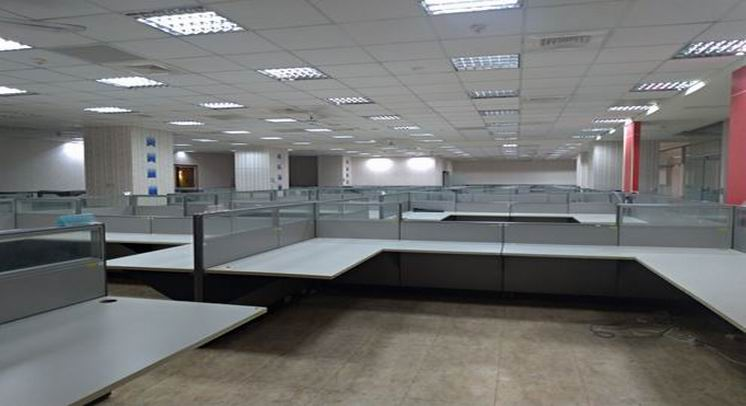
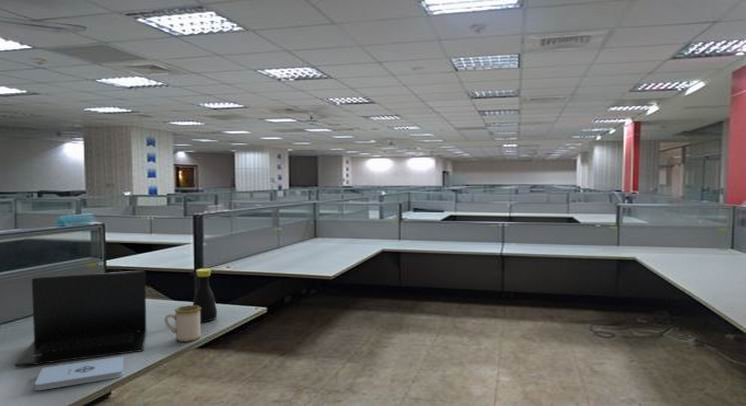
+ bottle (204, 294)
+ laptop (86, 313)
+ notepad (82, 372)
+ mug (183, 323)
